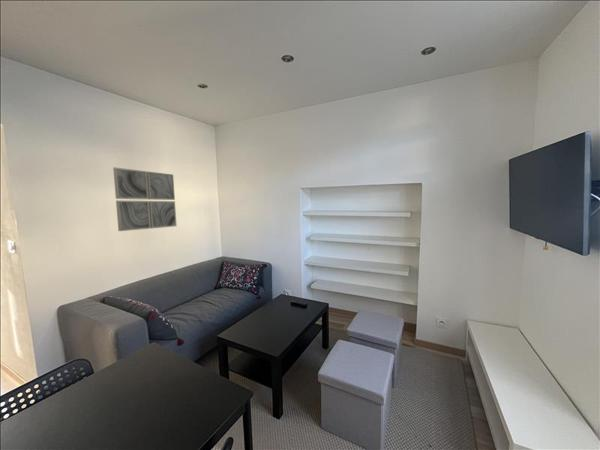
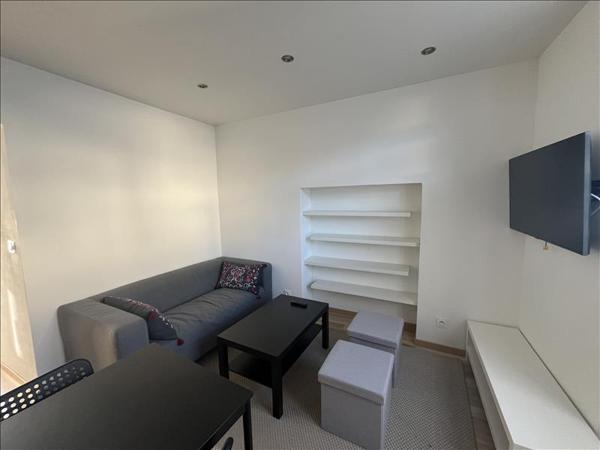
- wall art (149, 199)
